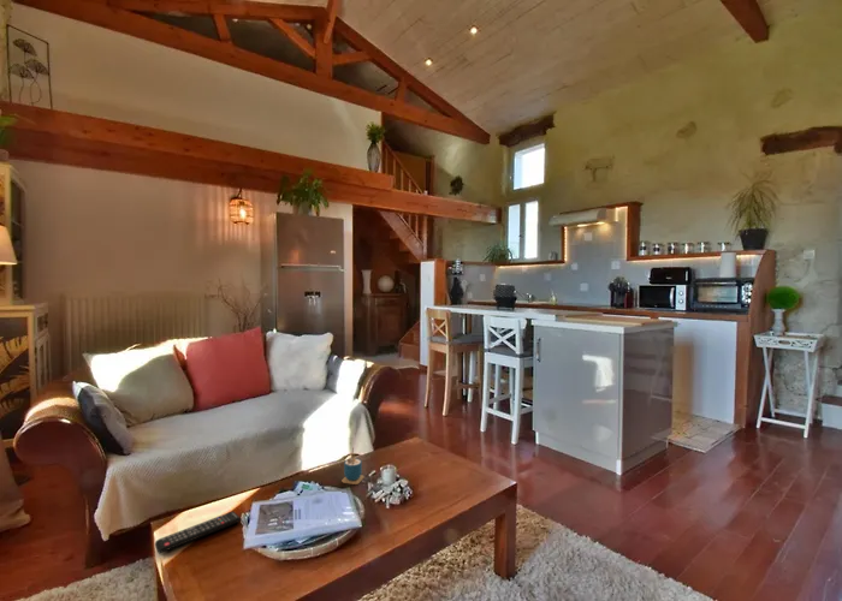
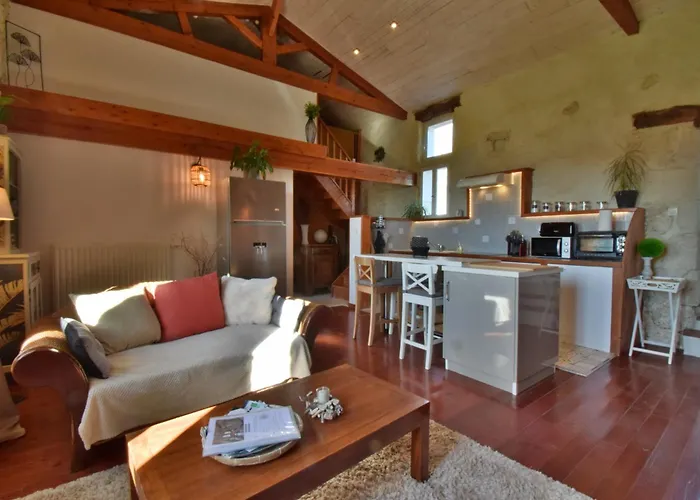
- remote control (200, 530)
- cup (352, 464)
